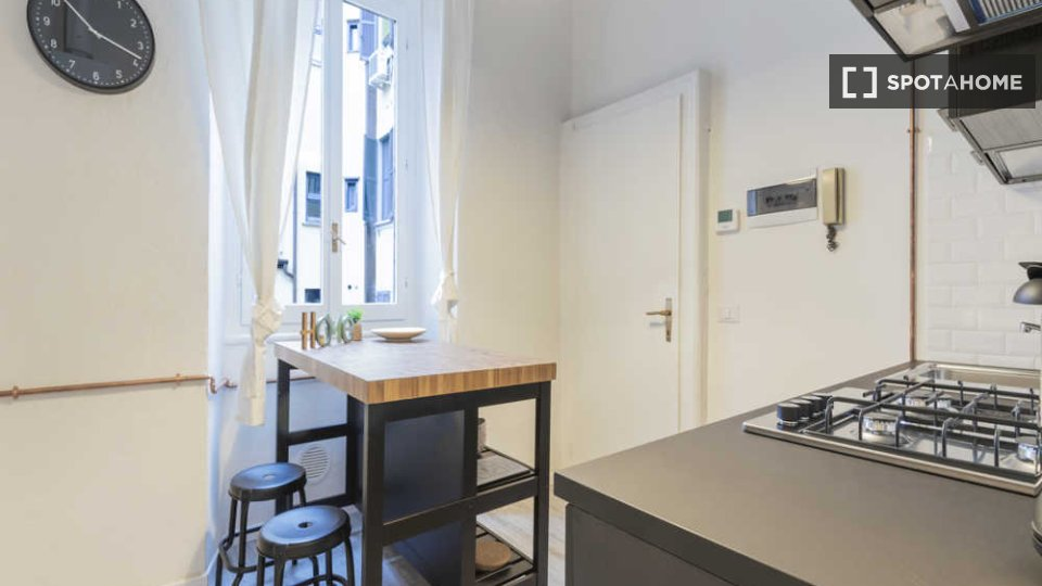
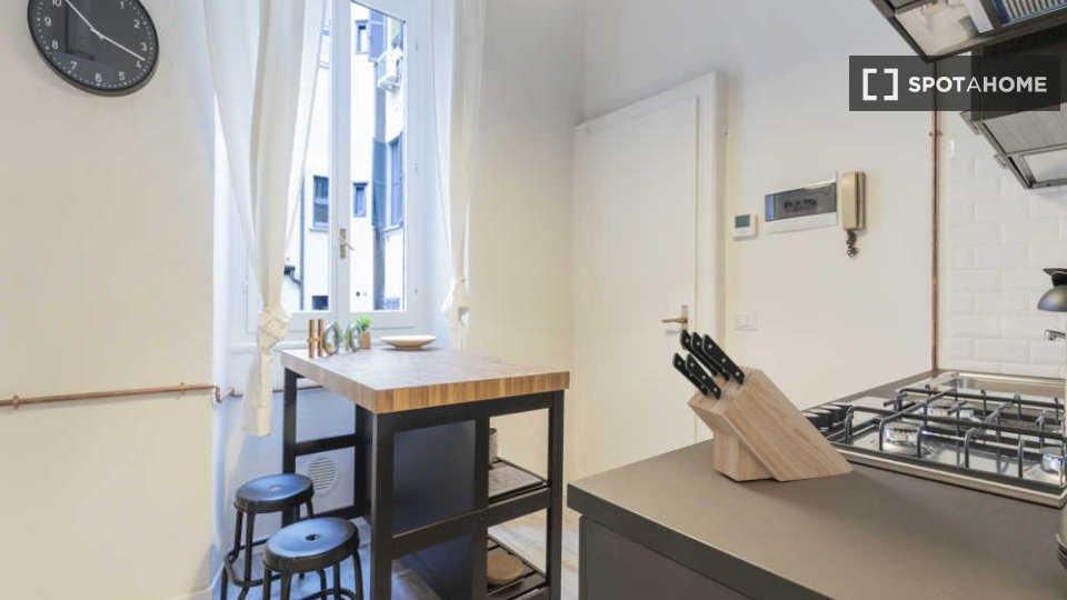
+ knife block (757, 400)
